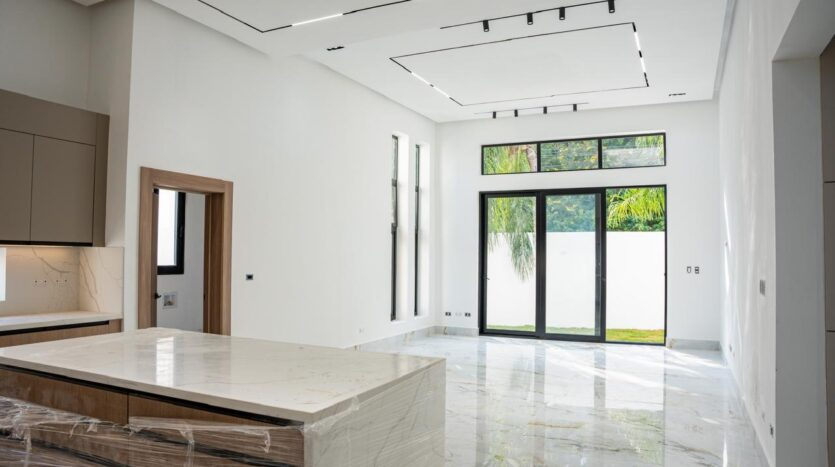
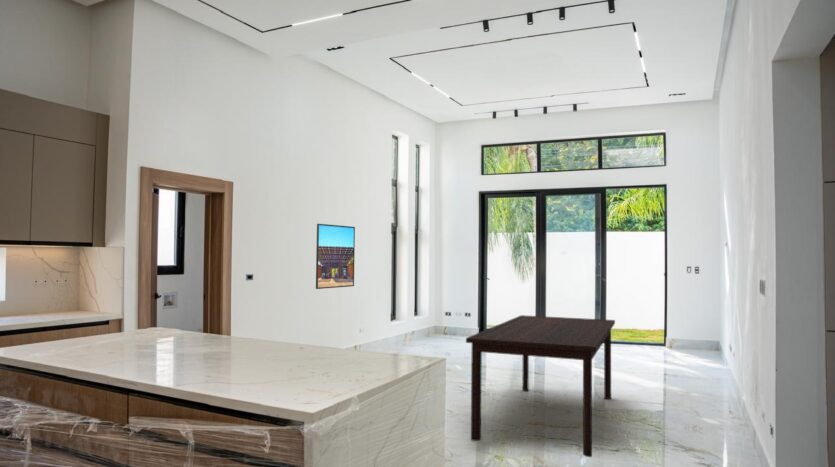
+ dining table (550, 357)
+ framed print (336, 256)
